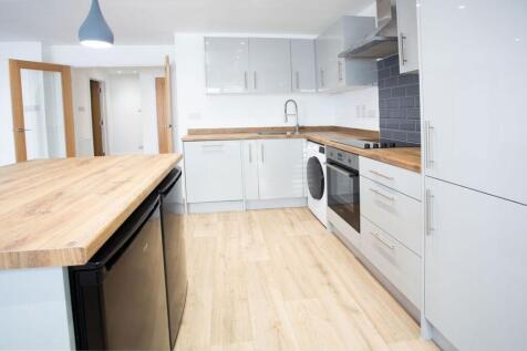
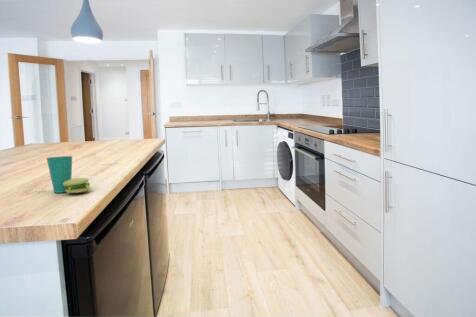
+ cup (68, 174)
